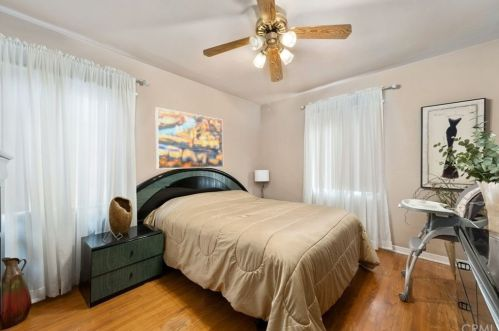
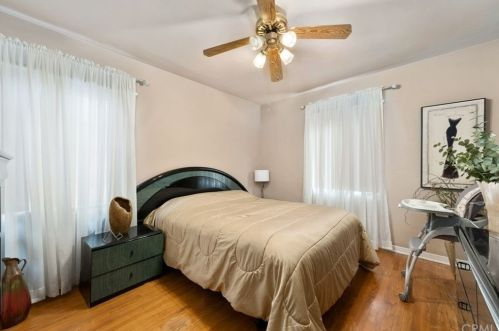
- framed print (193, 141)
